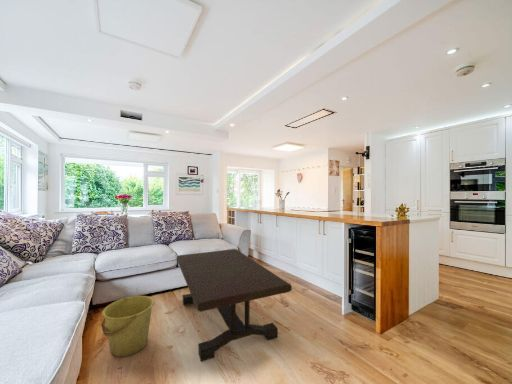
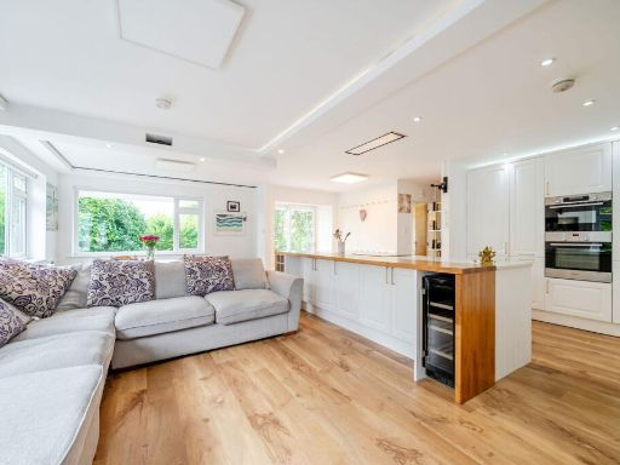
- bucket (129, 326)
- coffee table (223, 292)
